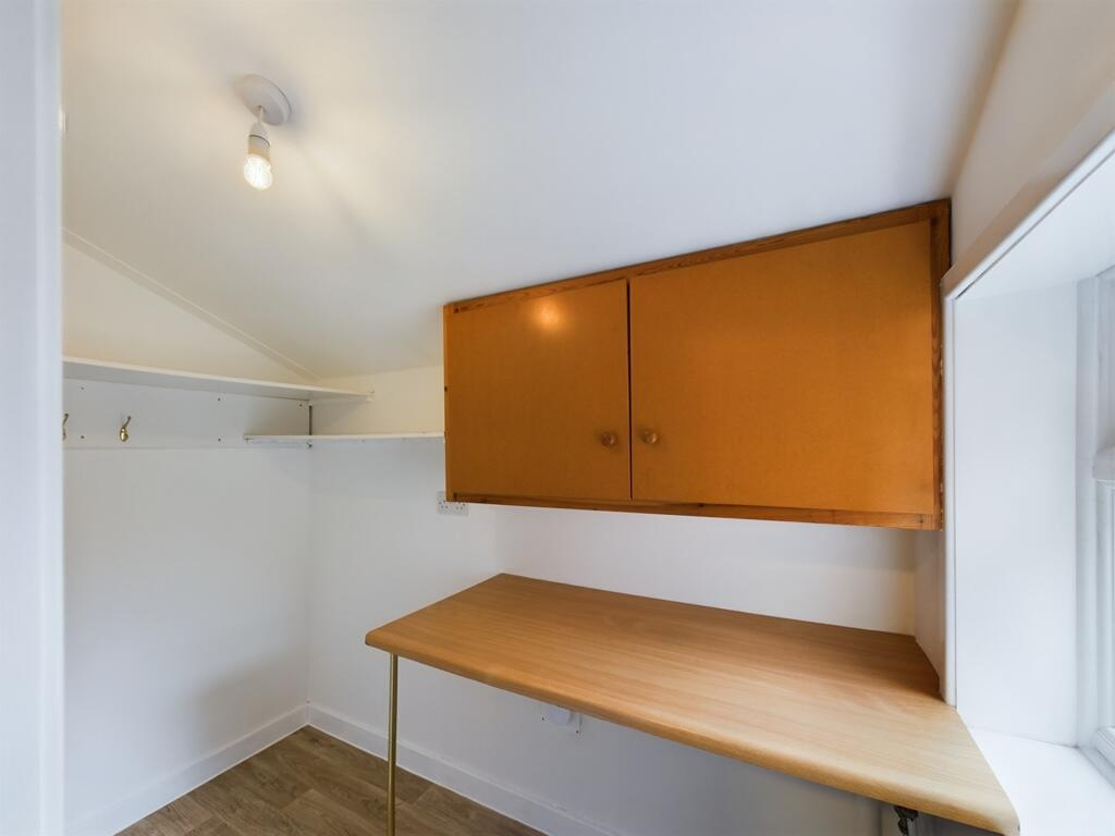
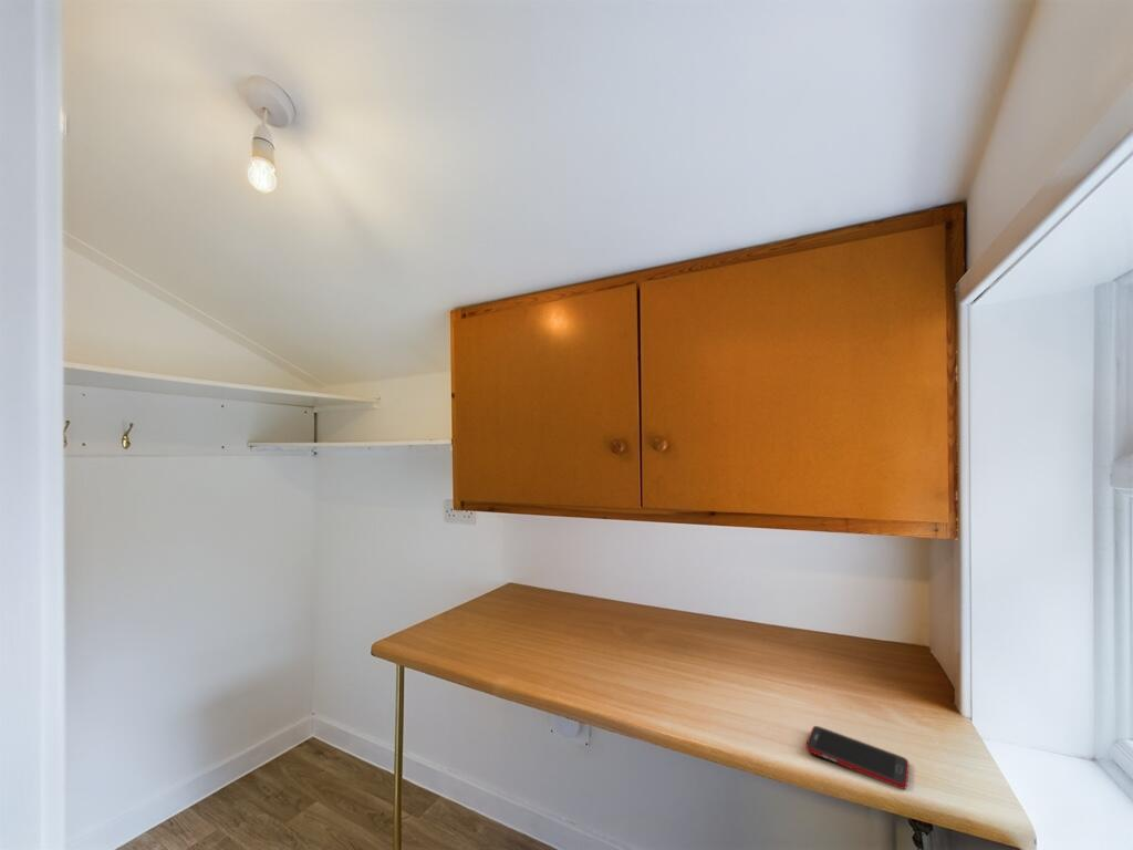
+ cell phone (855, 755)
